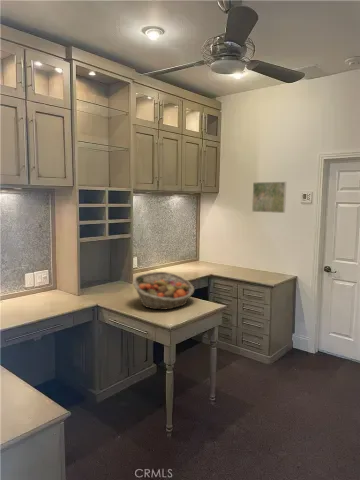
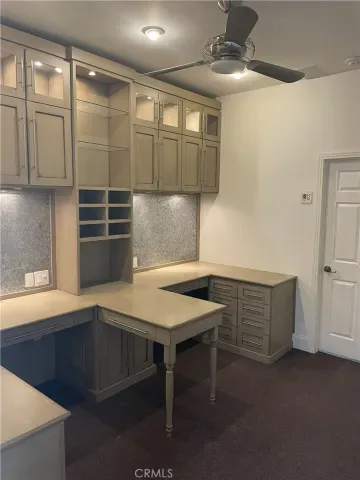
- fruit basket (163, 289)
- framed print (268, 197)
